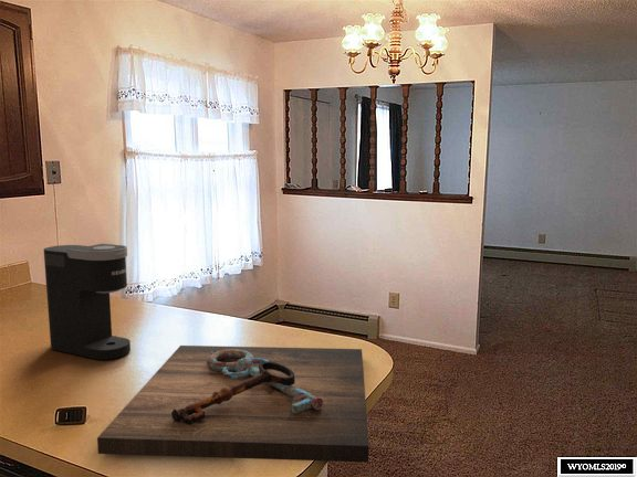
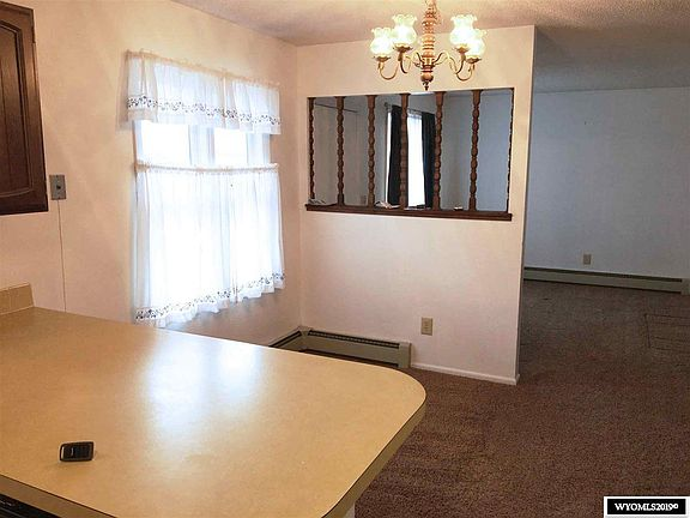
- cutting board (254, 382)
- coffee maker (87, 298)
